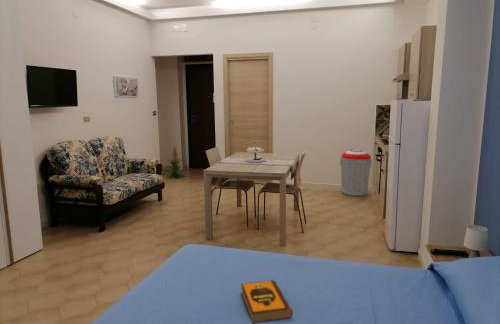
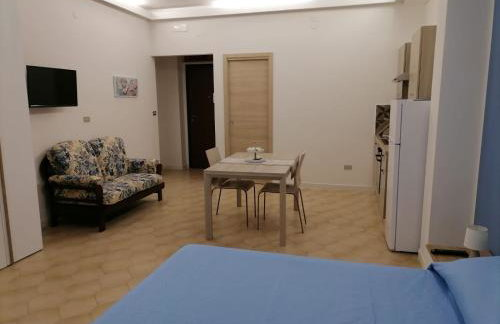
- indoor plant (175, 160)
- hardback book (265, 299)
- trash can (355, 171)
